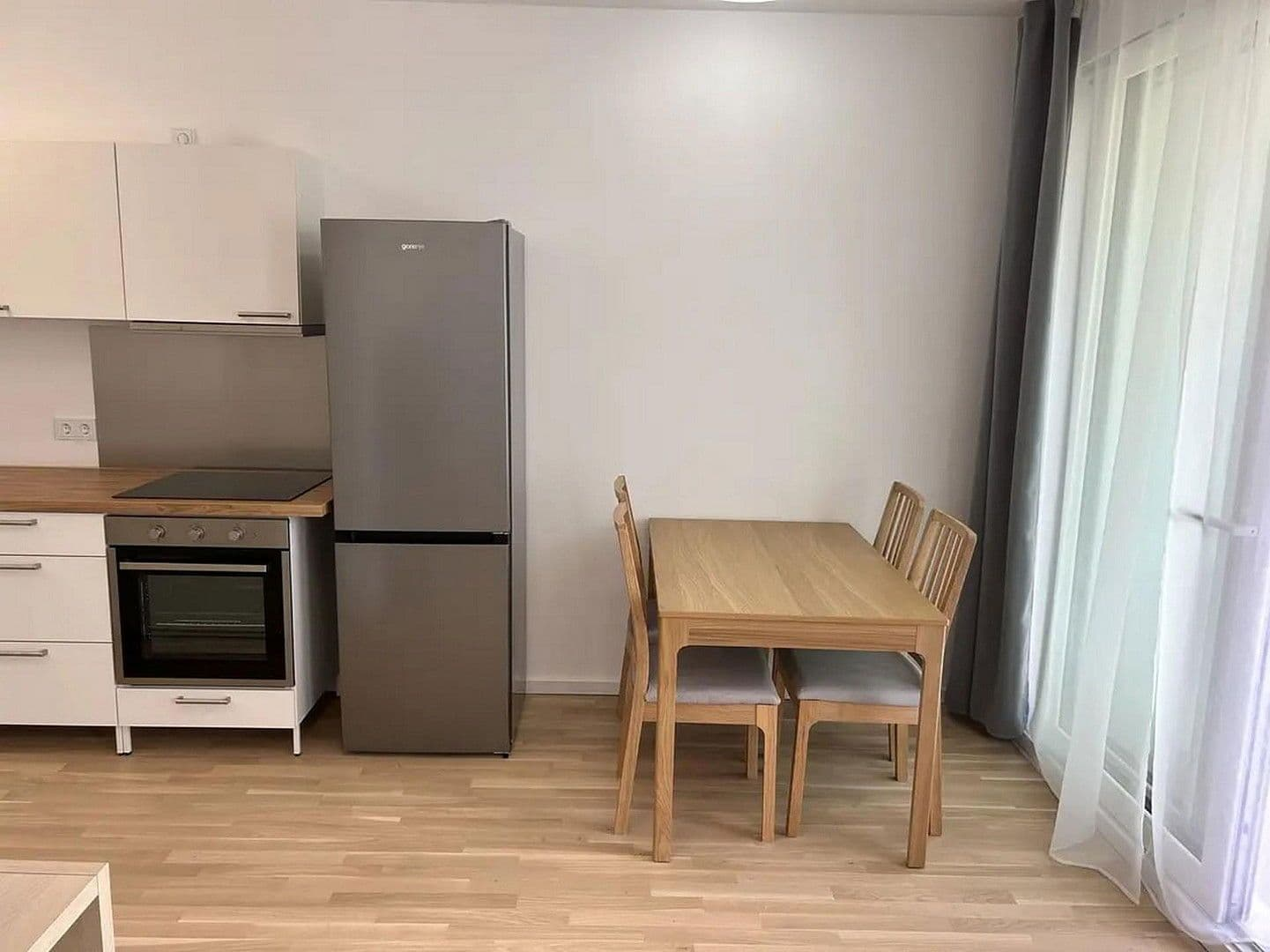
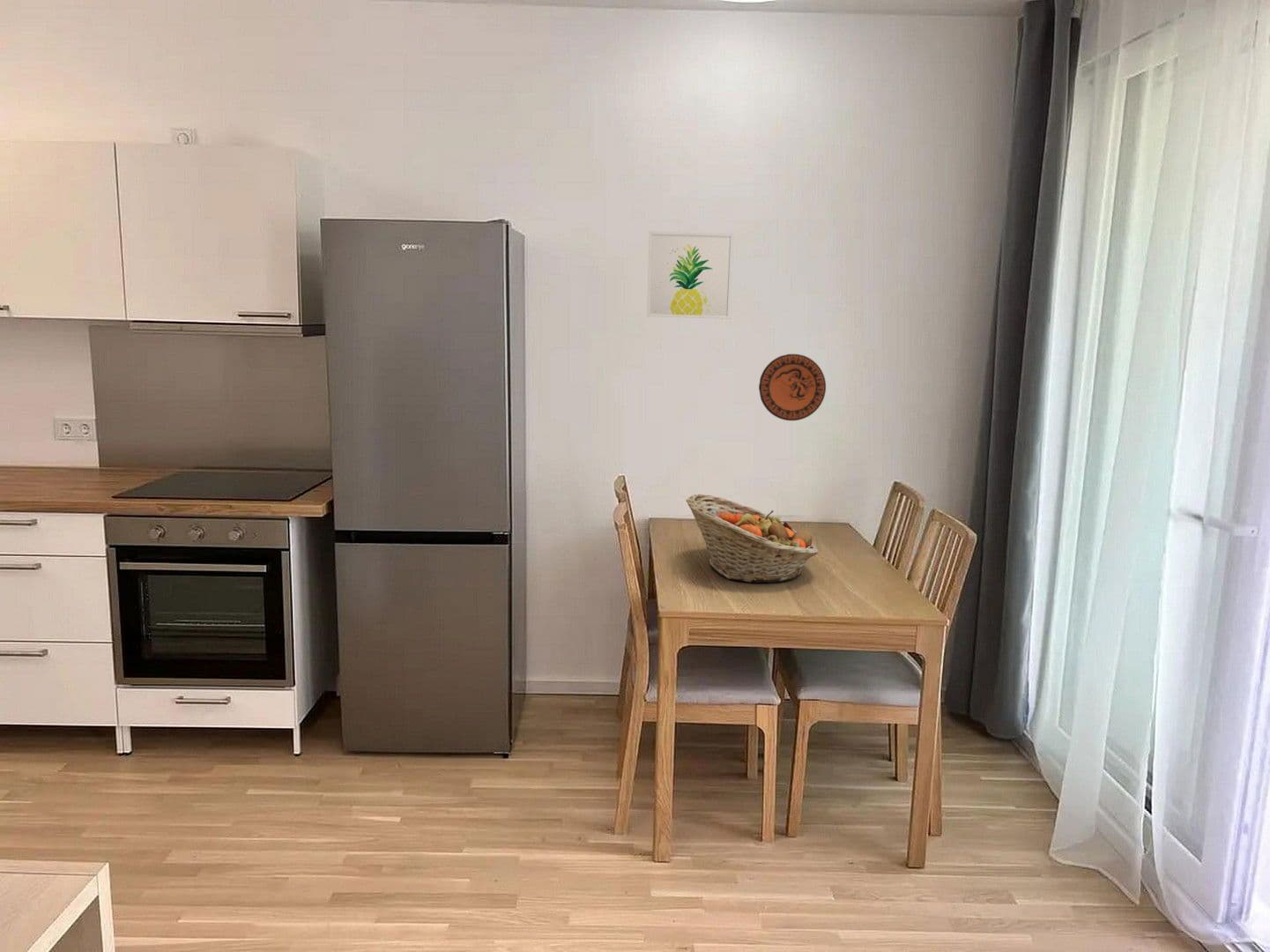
+ fruit basket (750, 535)
+ decorative plate (791, 387)
+ wall art (689, 275)
